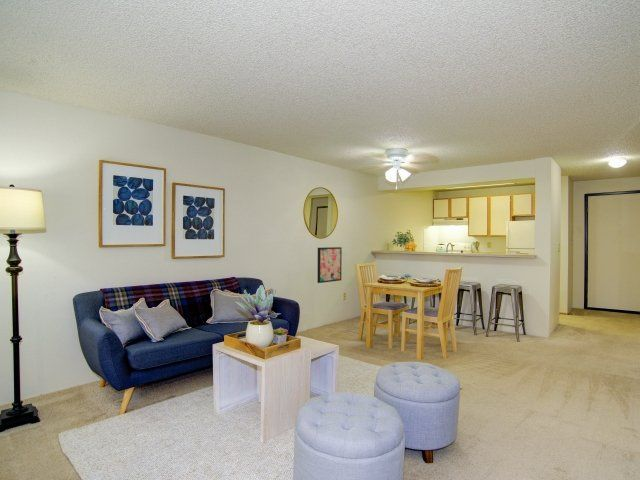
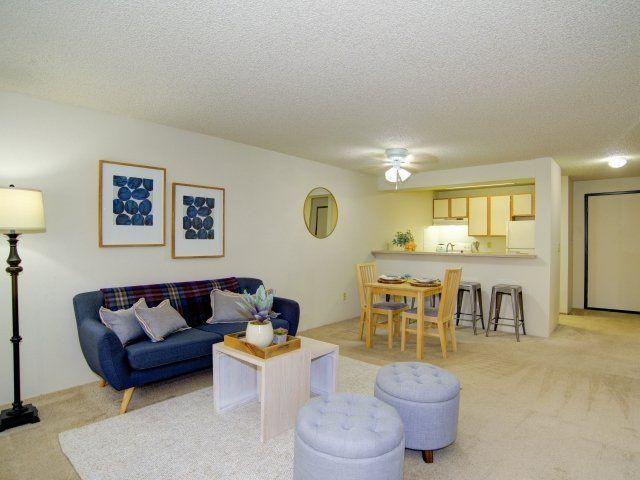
- wall art (329, 264)
